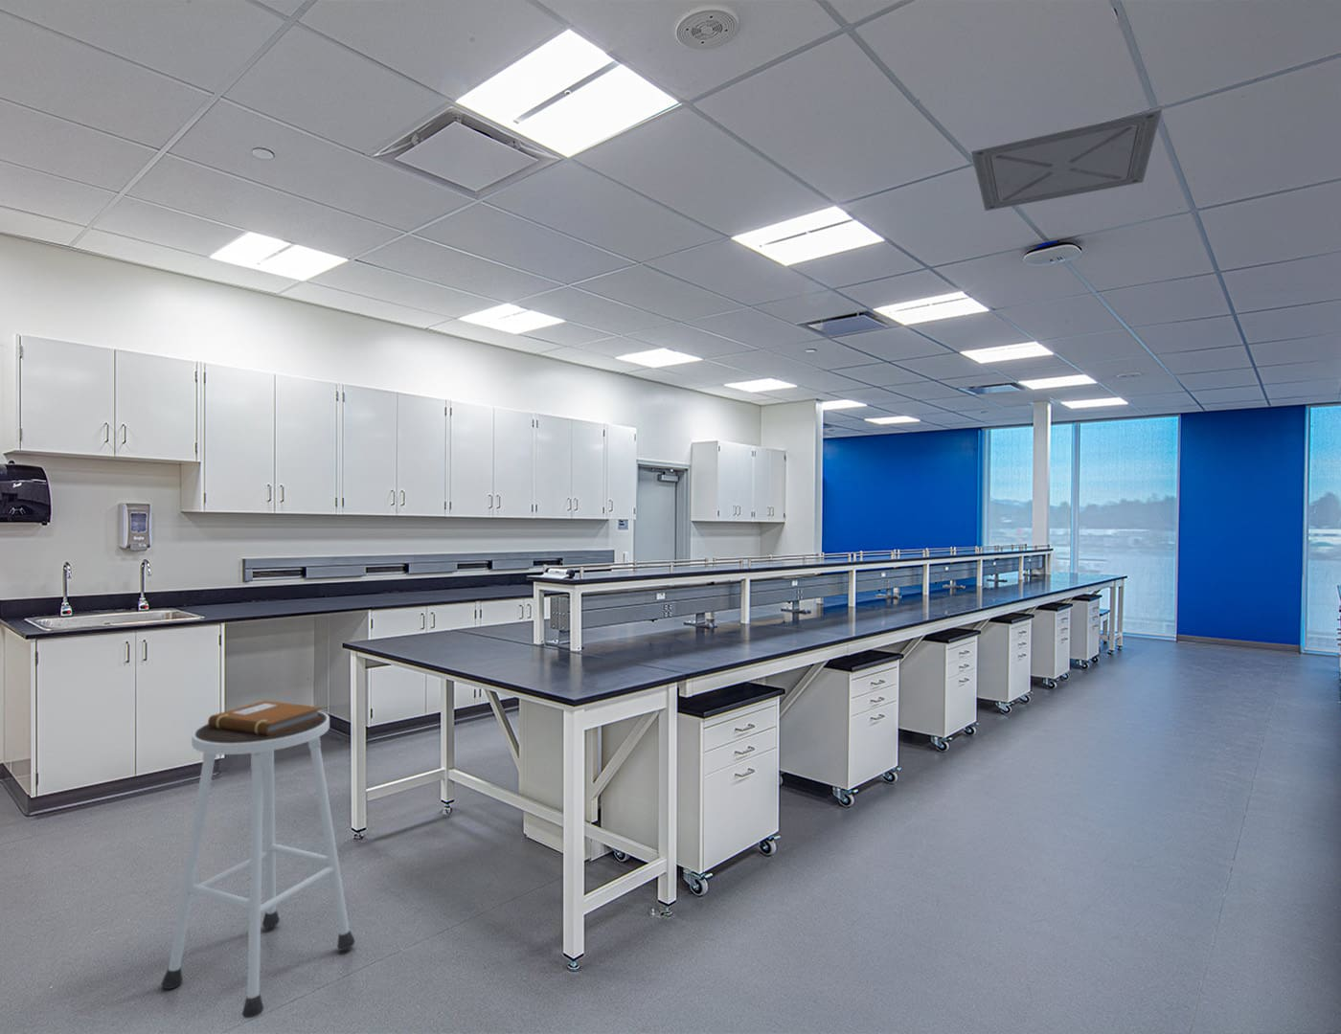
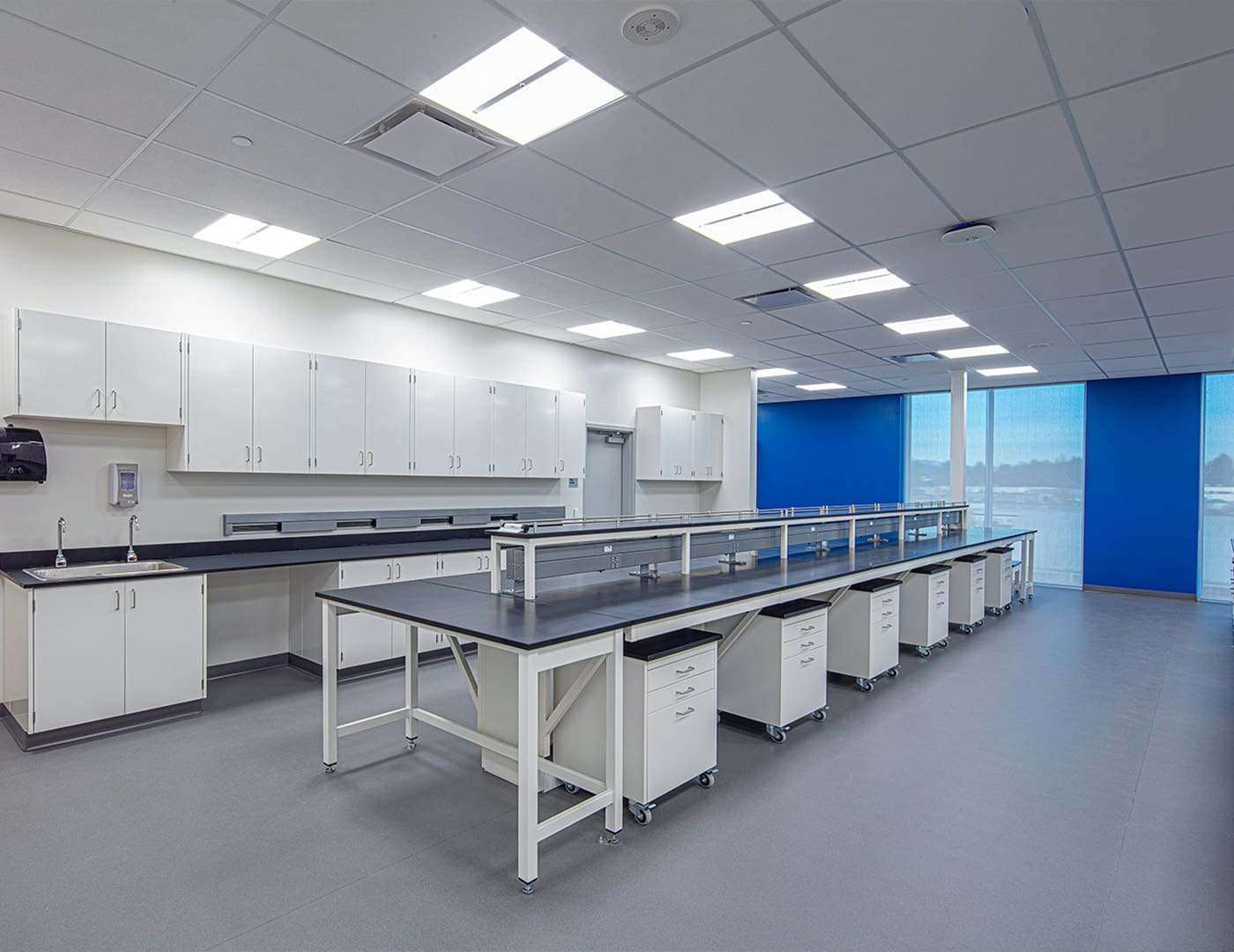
- stool (262, 845)
- ceiling vent (1061, 167)
- notebook (264, 716)
